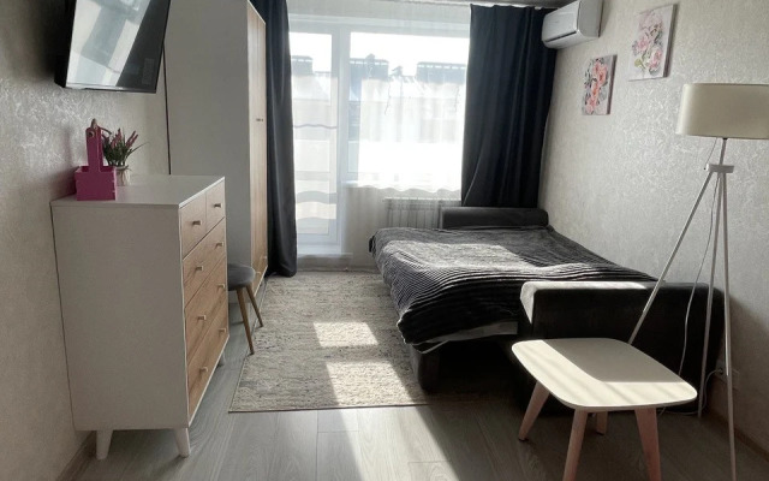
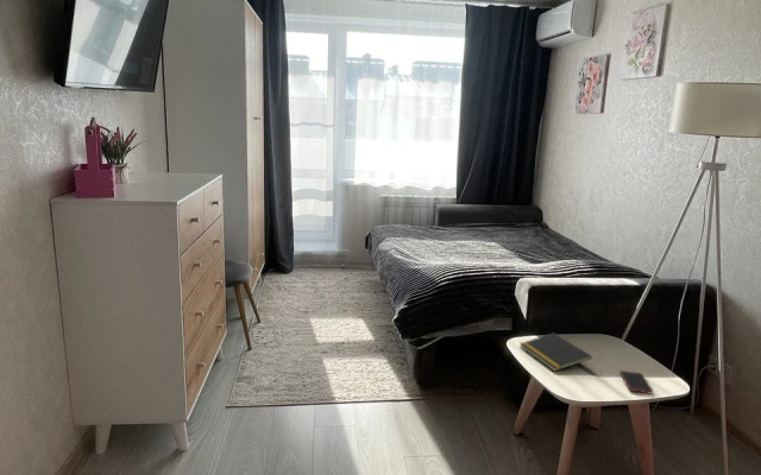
+ notepad (553, 350)
+ cell phone (635, 381)
